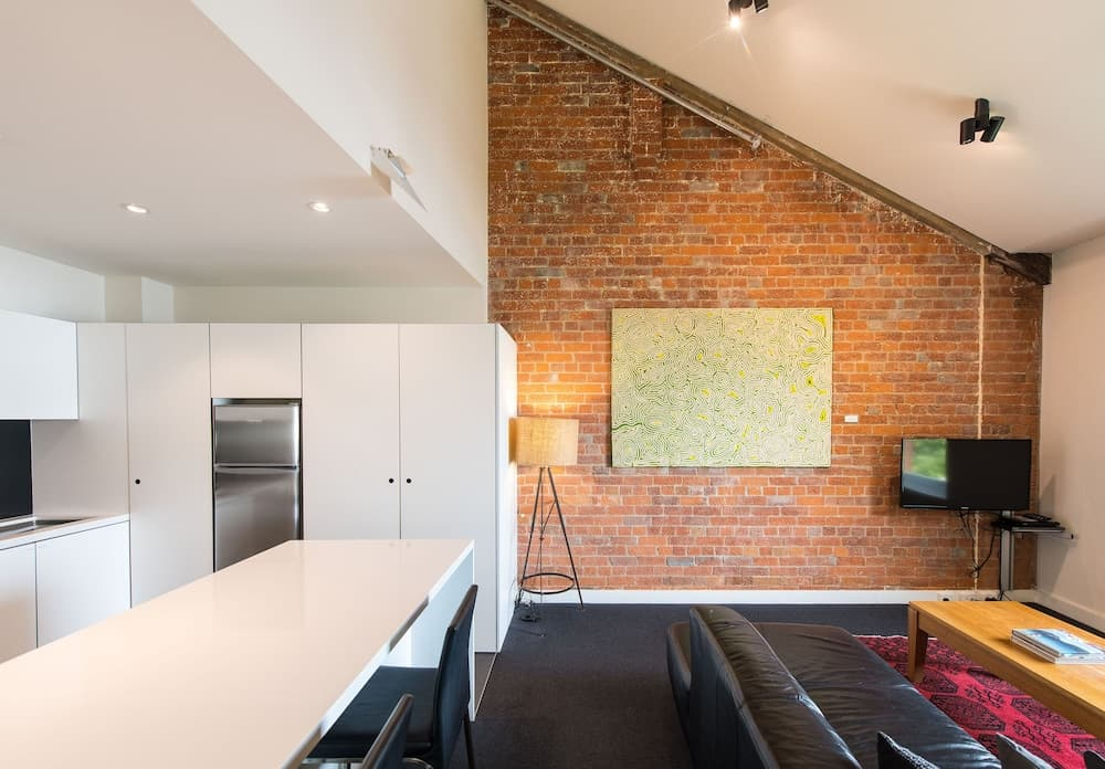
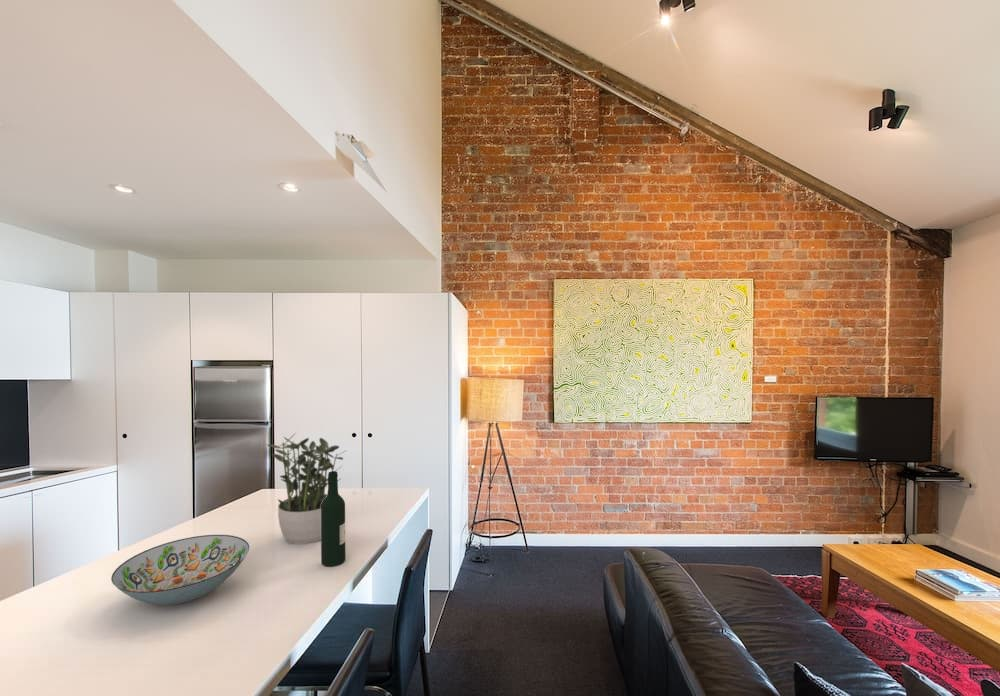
+ potted plant (308, 483)
+ wine bottle (333, 517)
+ decorative bowl (185, 576)
